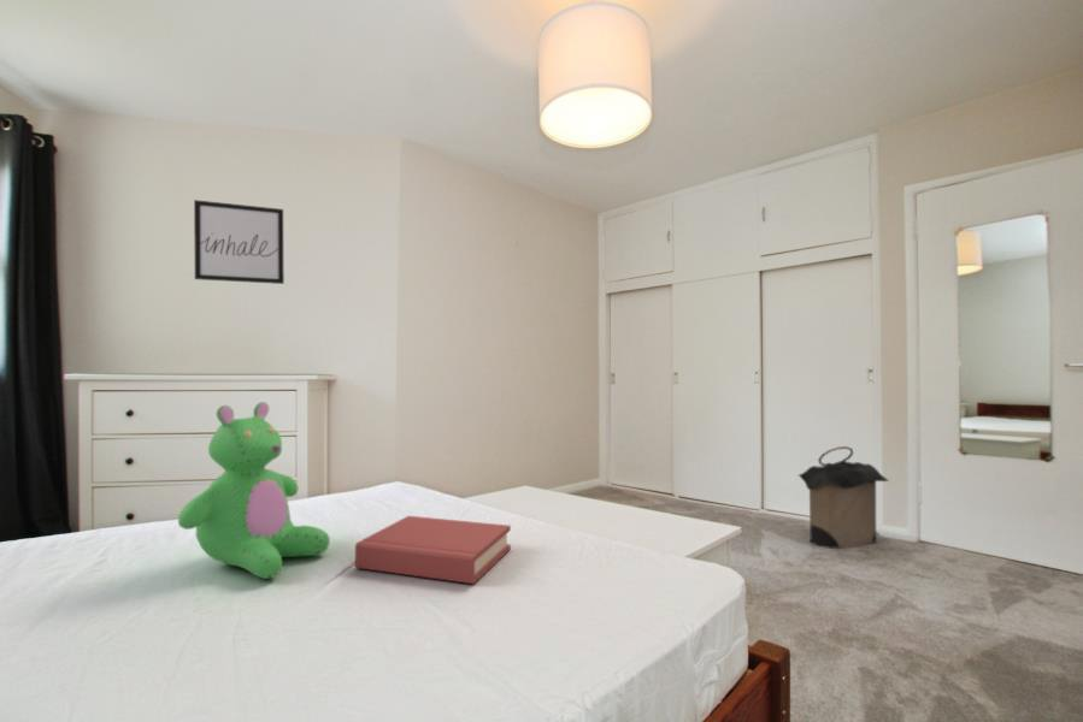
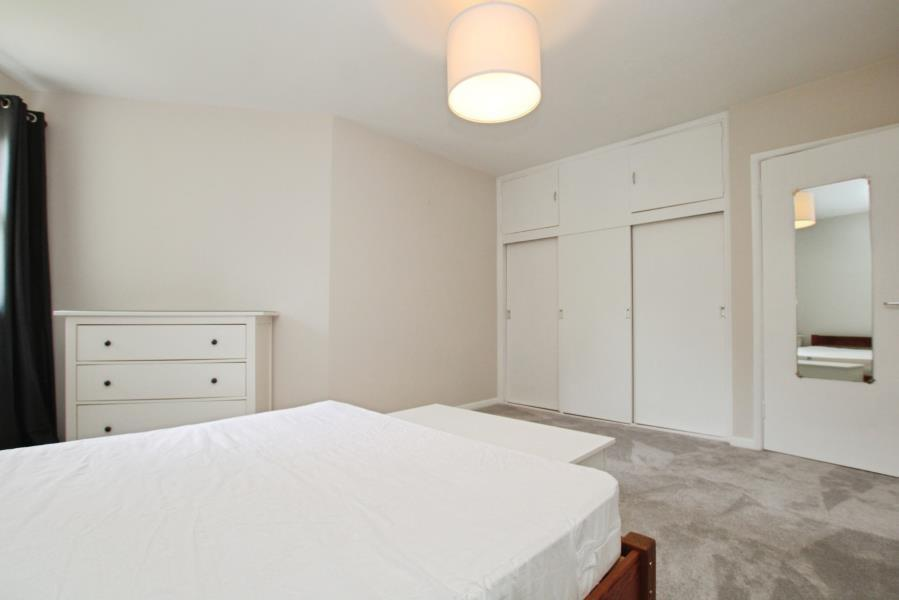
- laundry hamper (842, 491)
- teddy bear (263, 483)
- wall art (240, 243)
- hardback book (436, 546)
